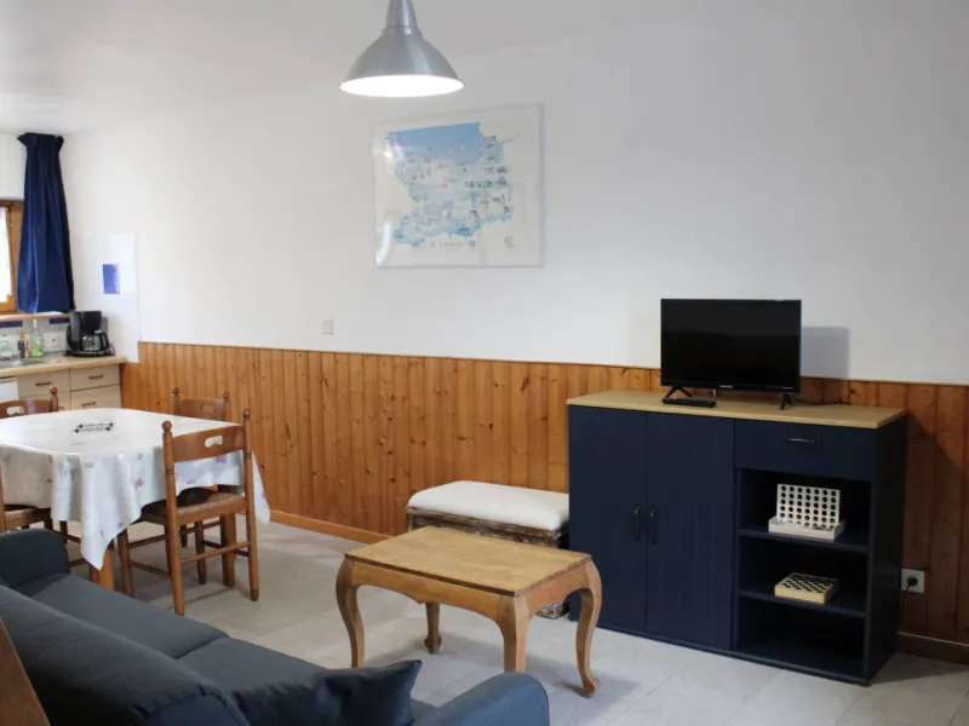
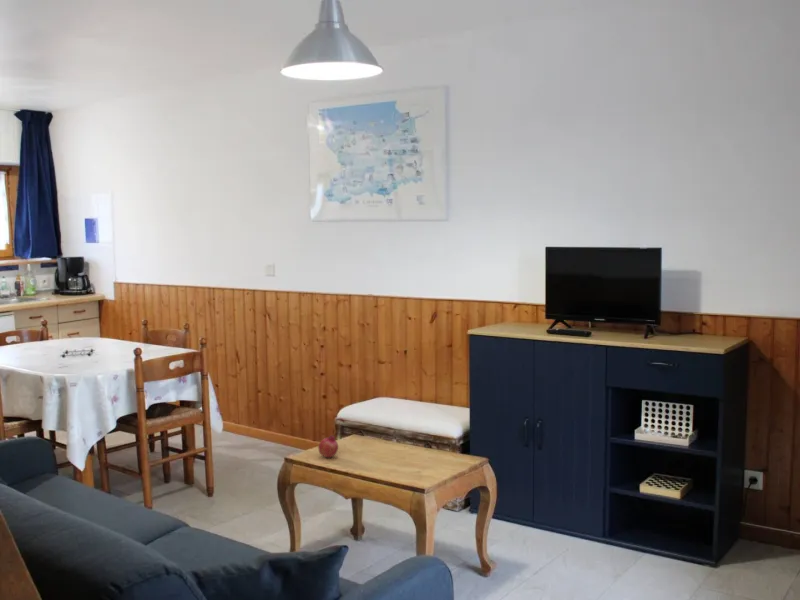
+ fruit (328, 445)
